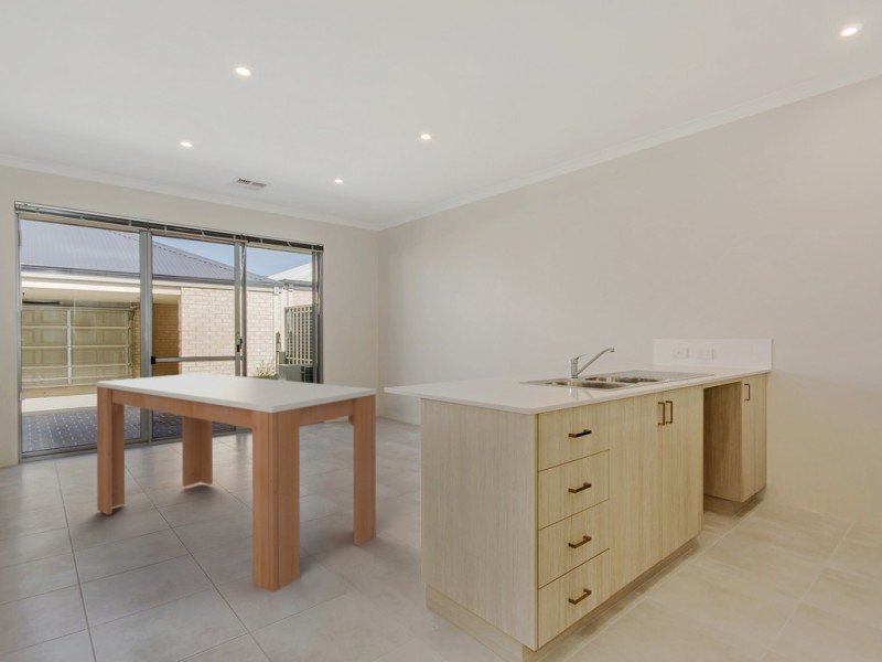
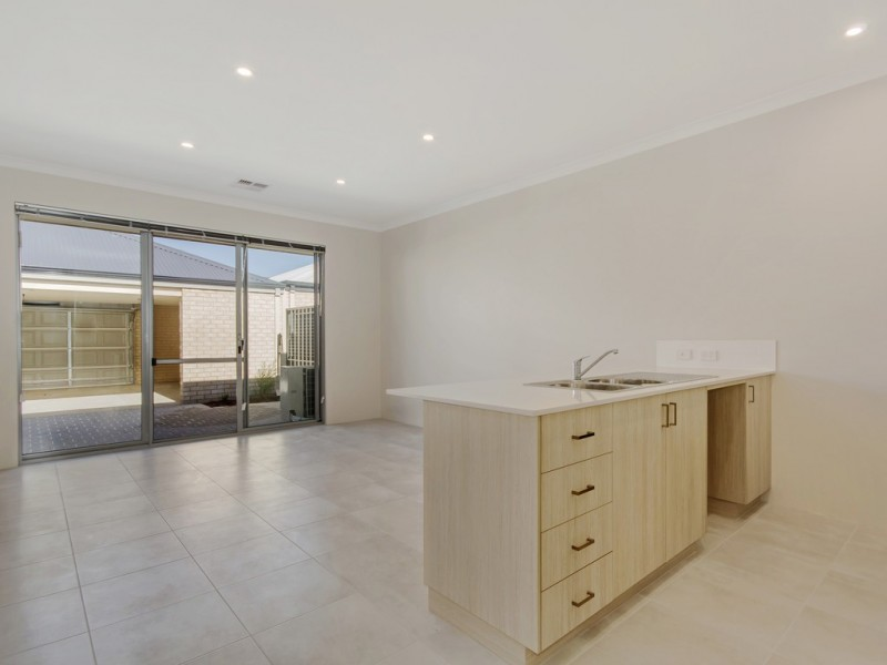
- dining table (212, 453)
